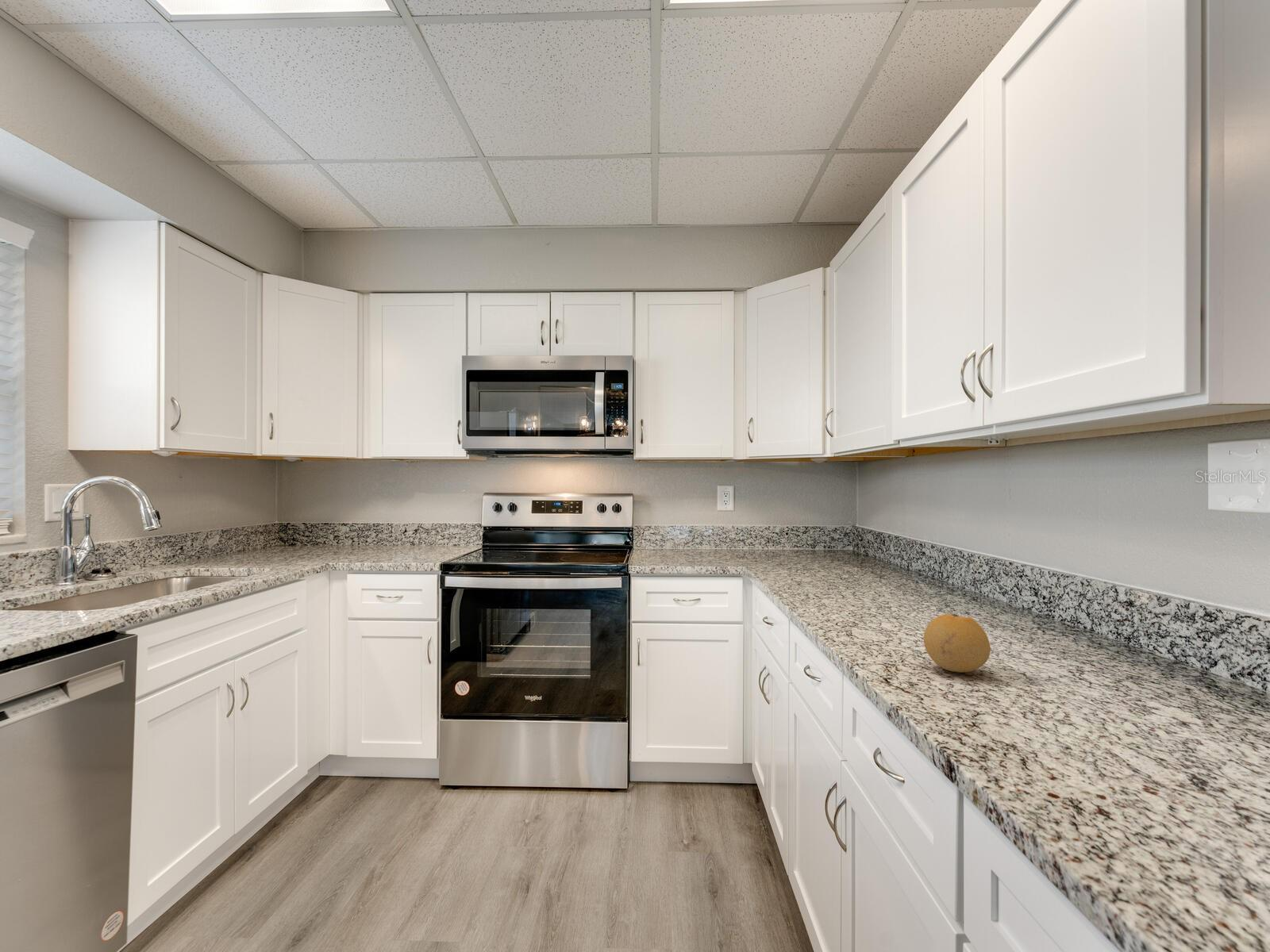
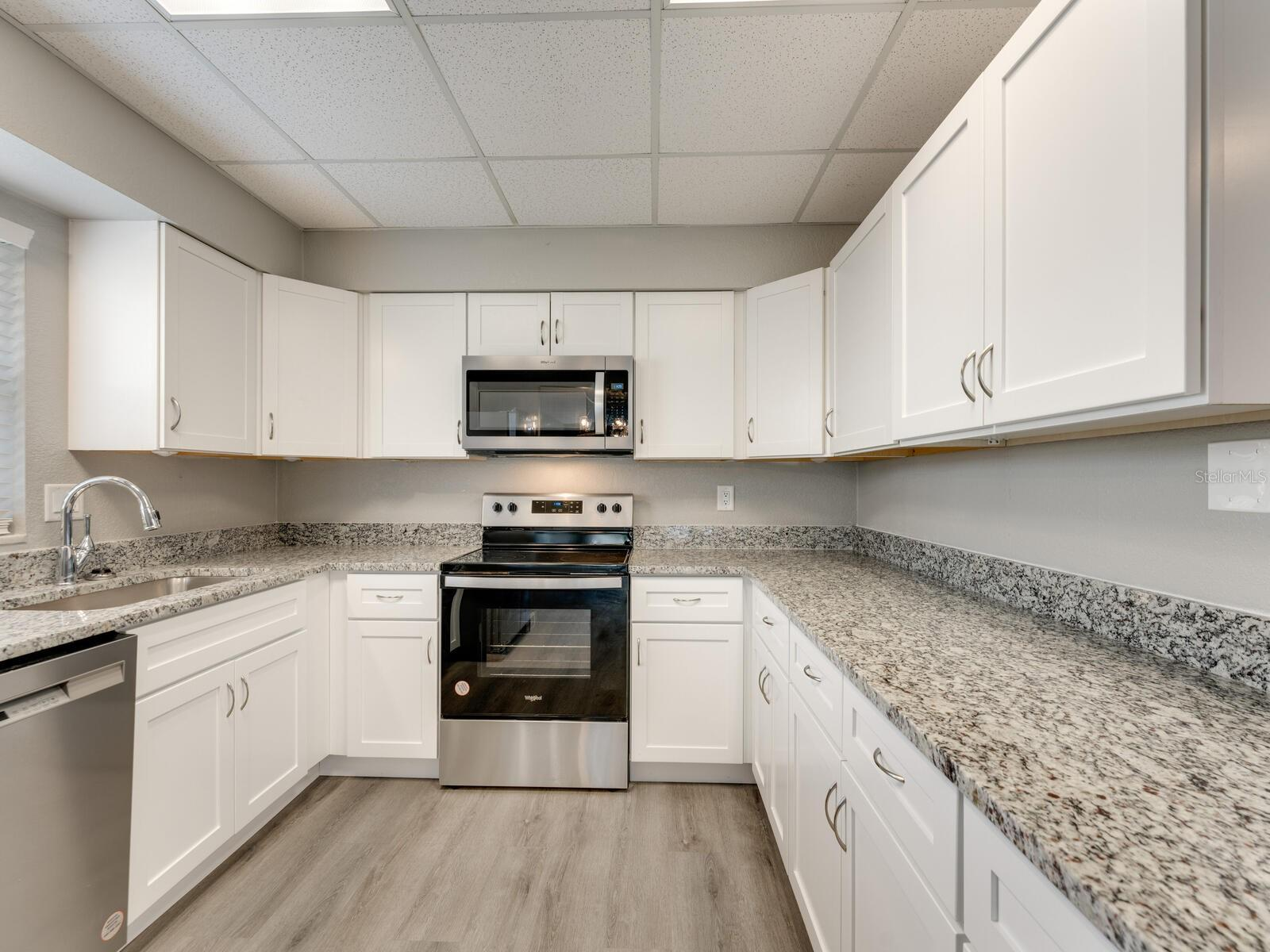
- fruit (956, 642)
